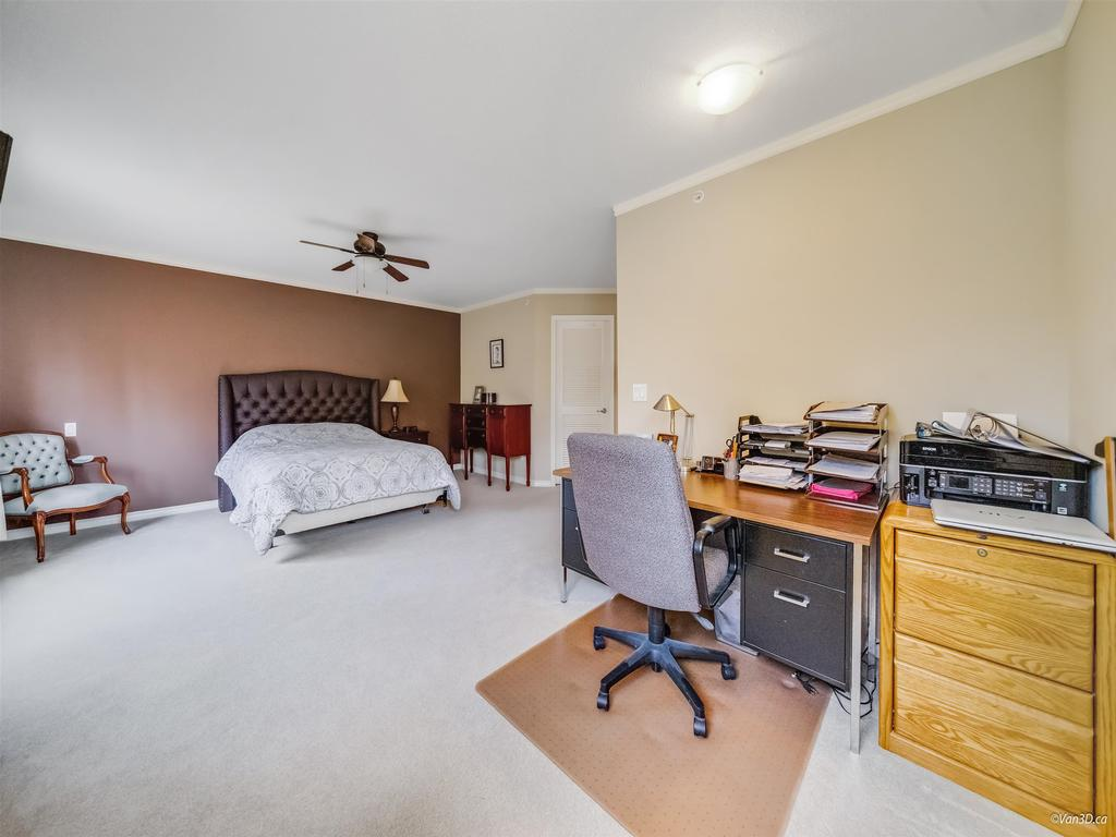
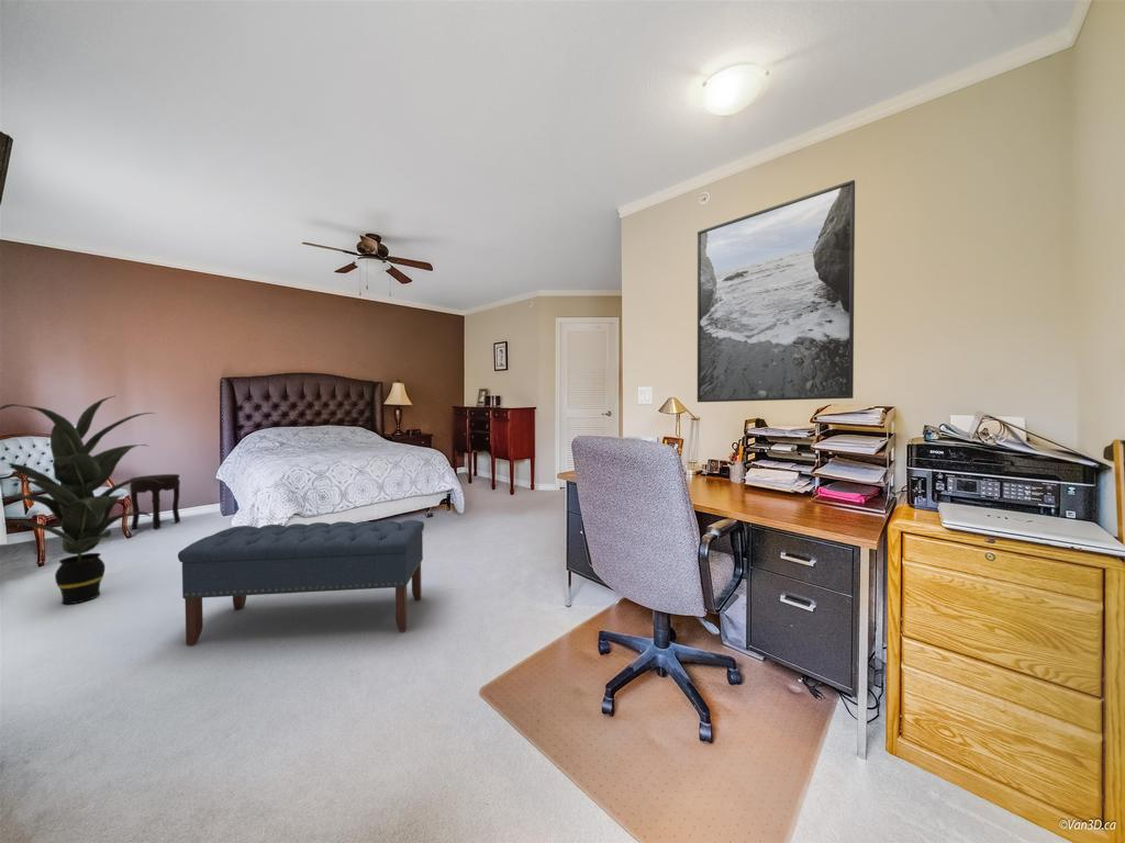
+ side table (156, 501)
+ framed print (766, 305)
+ indoor plant (91, 496)
+ bench (315, 573)
